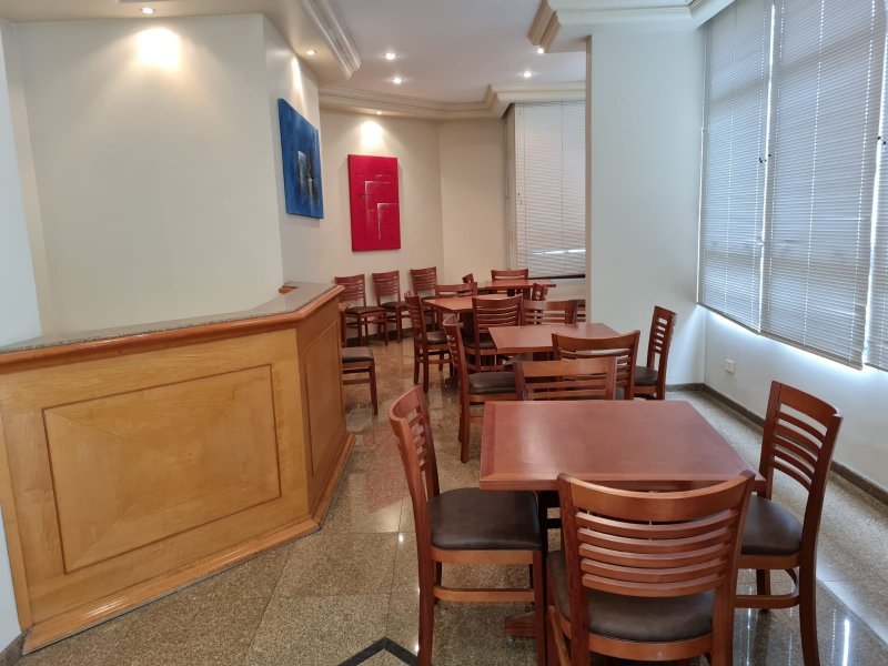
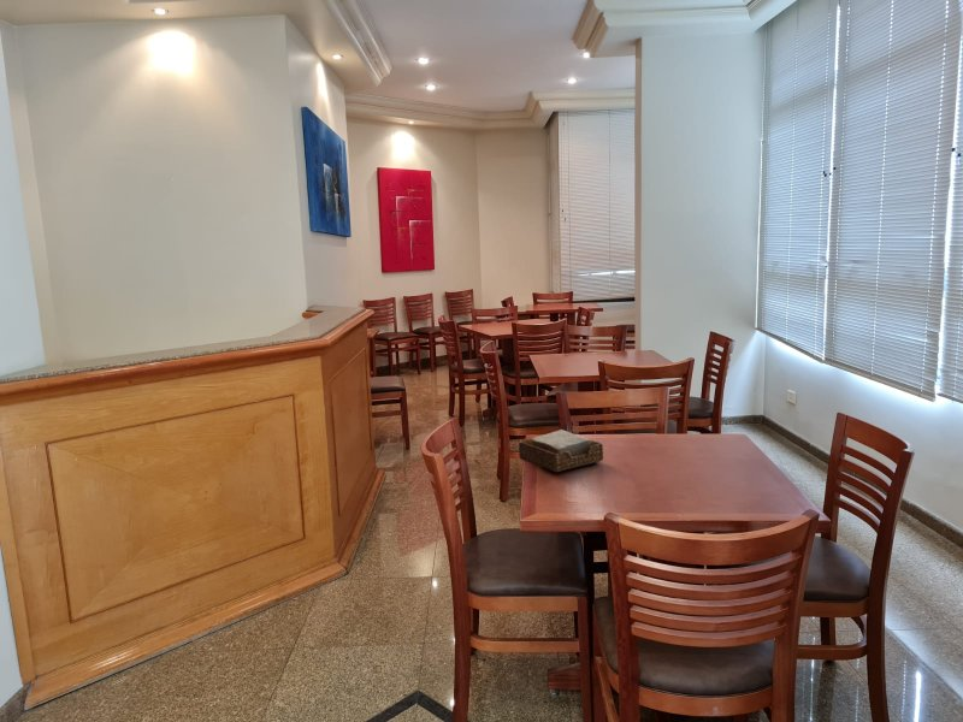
+ napkin holder (560, 448)
